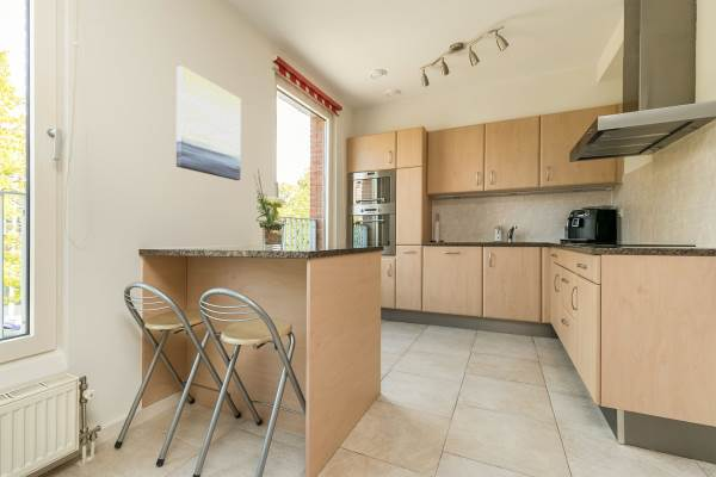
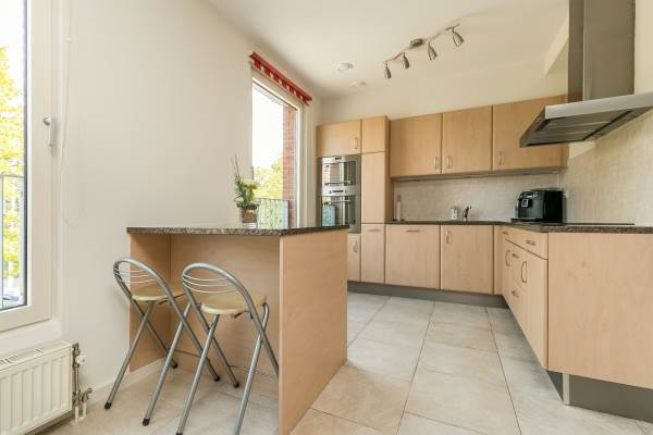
- wall art (211, 129)
